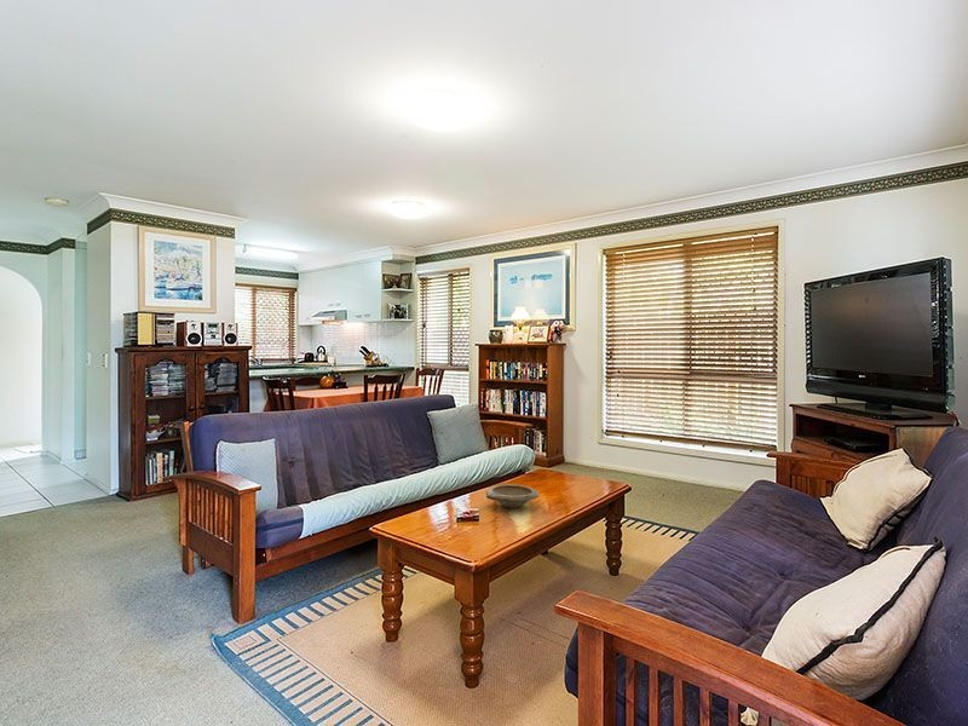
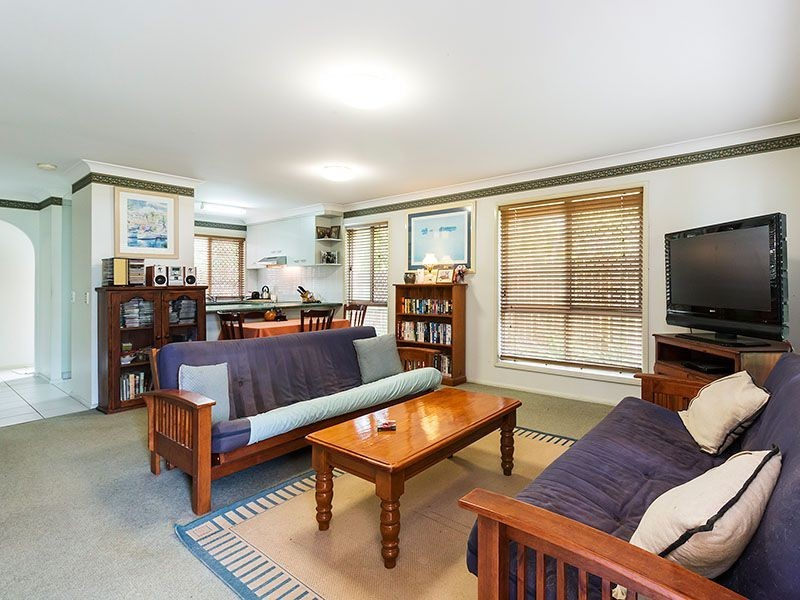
- bowl (512, 497)
